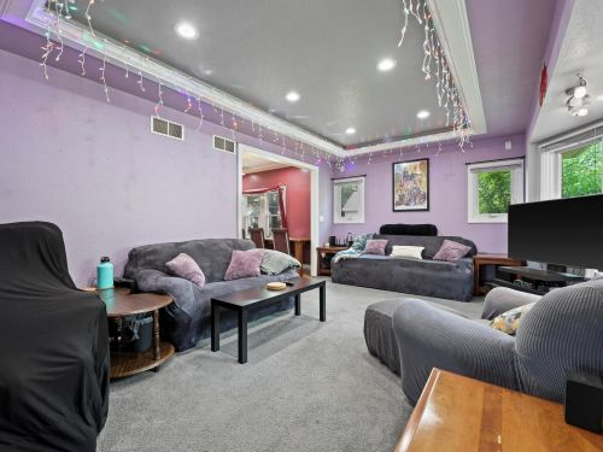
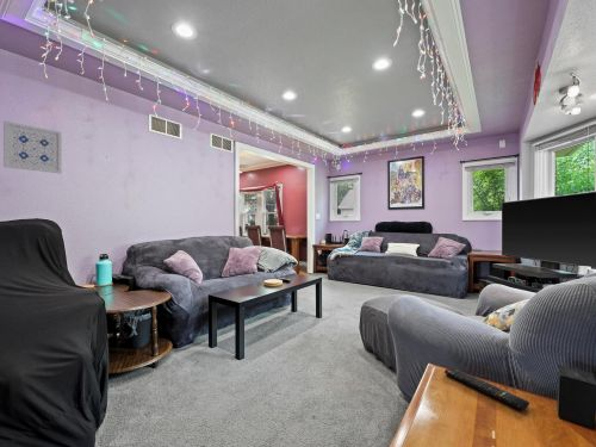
+ wall art (33, 148)
+ remote control (482, 386)
